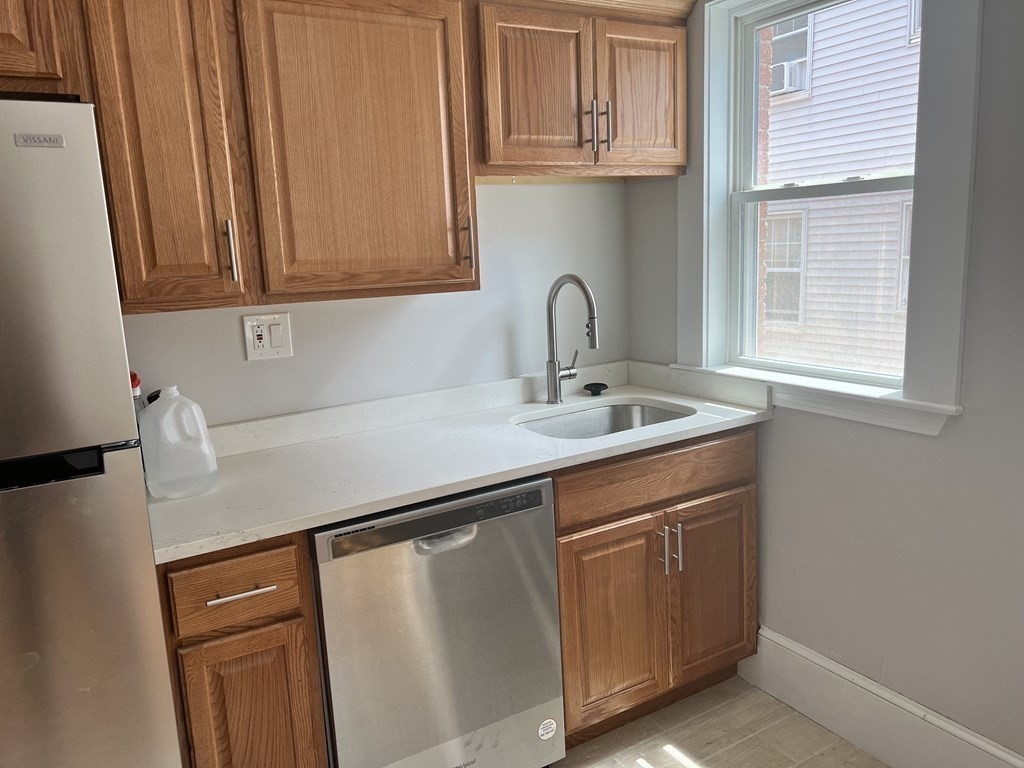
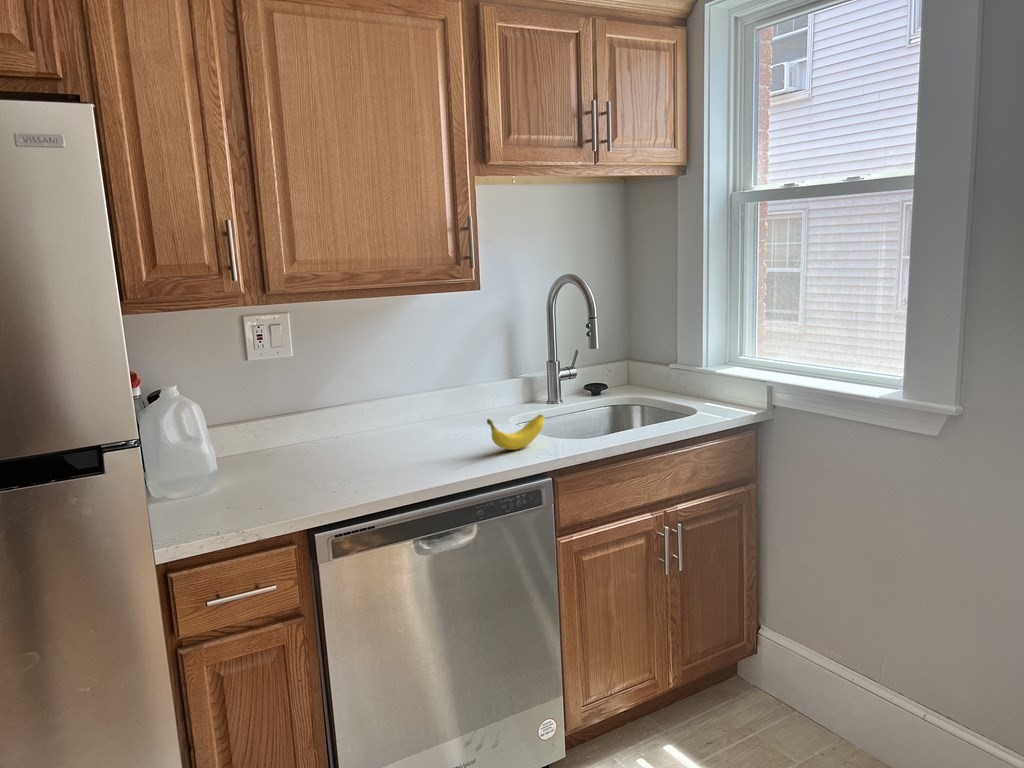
+ banana (515, 432)
